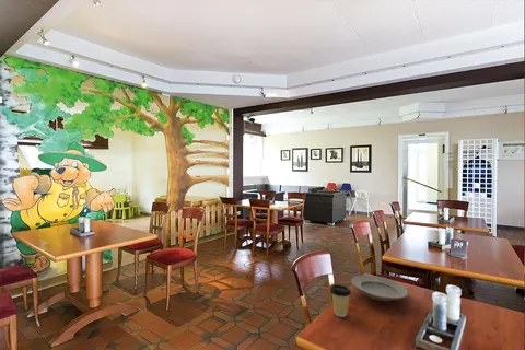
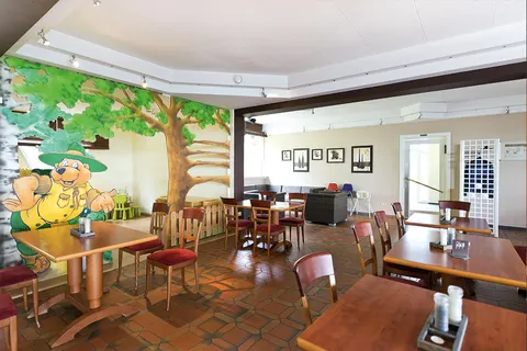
- plate (378, 290)
- coffee cup (340, 300)
